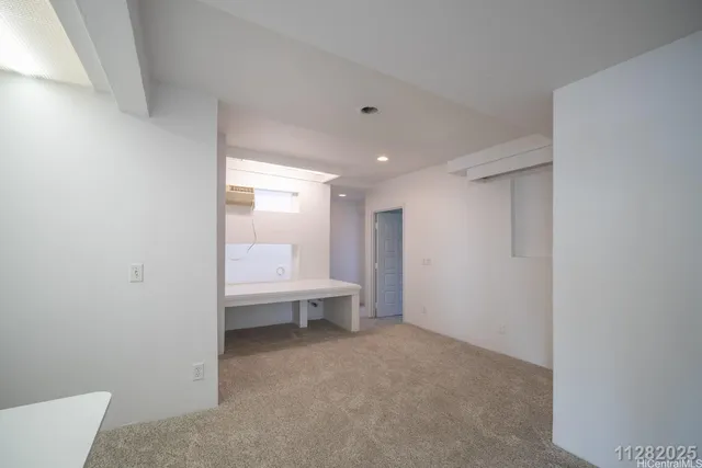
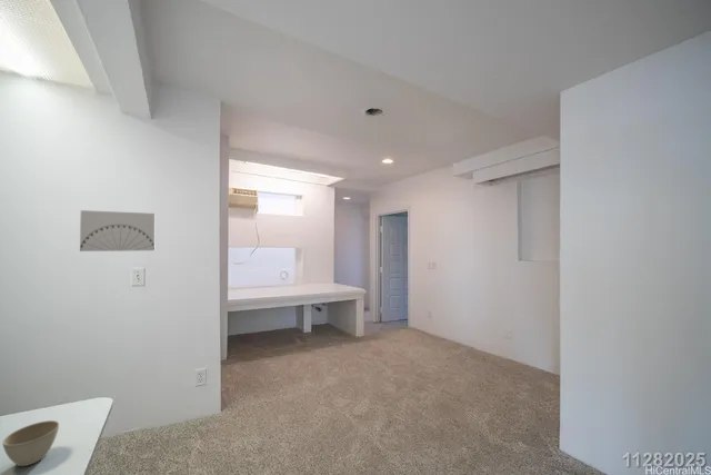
+ flower pot (31, 445)
+ wall art (119, 231)
